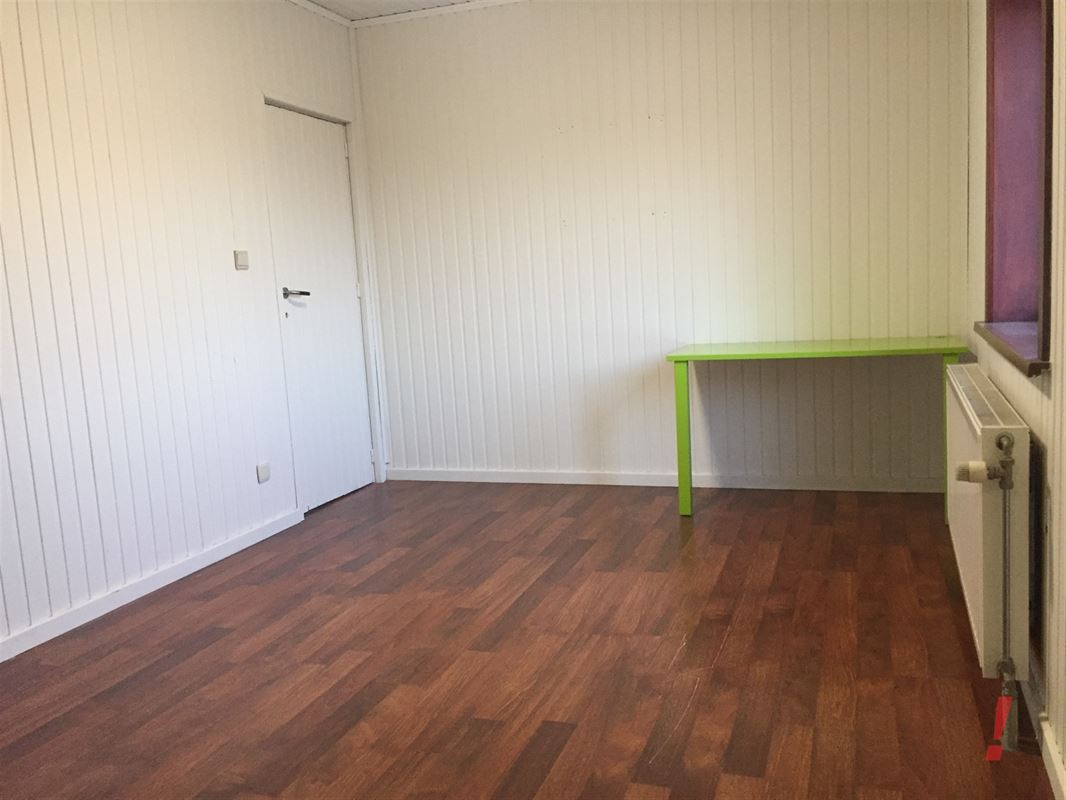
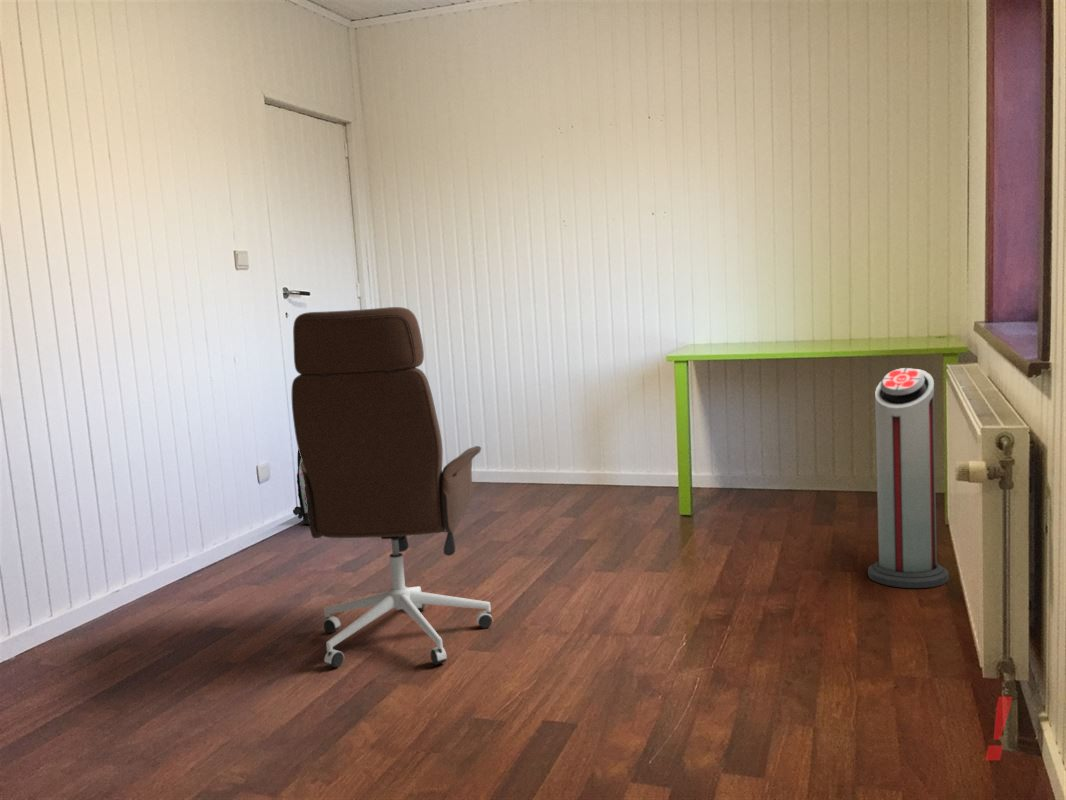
+ backpack (304, 485)
+ office chair (387, 478)
+ air purifier (905, 473)
